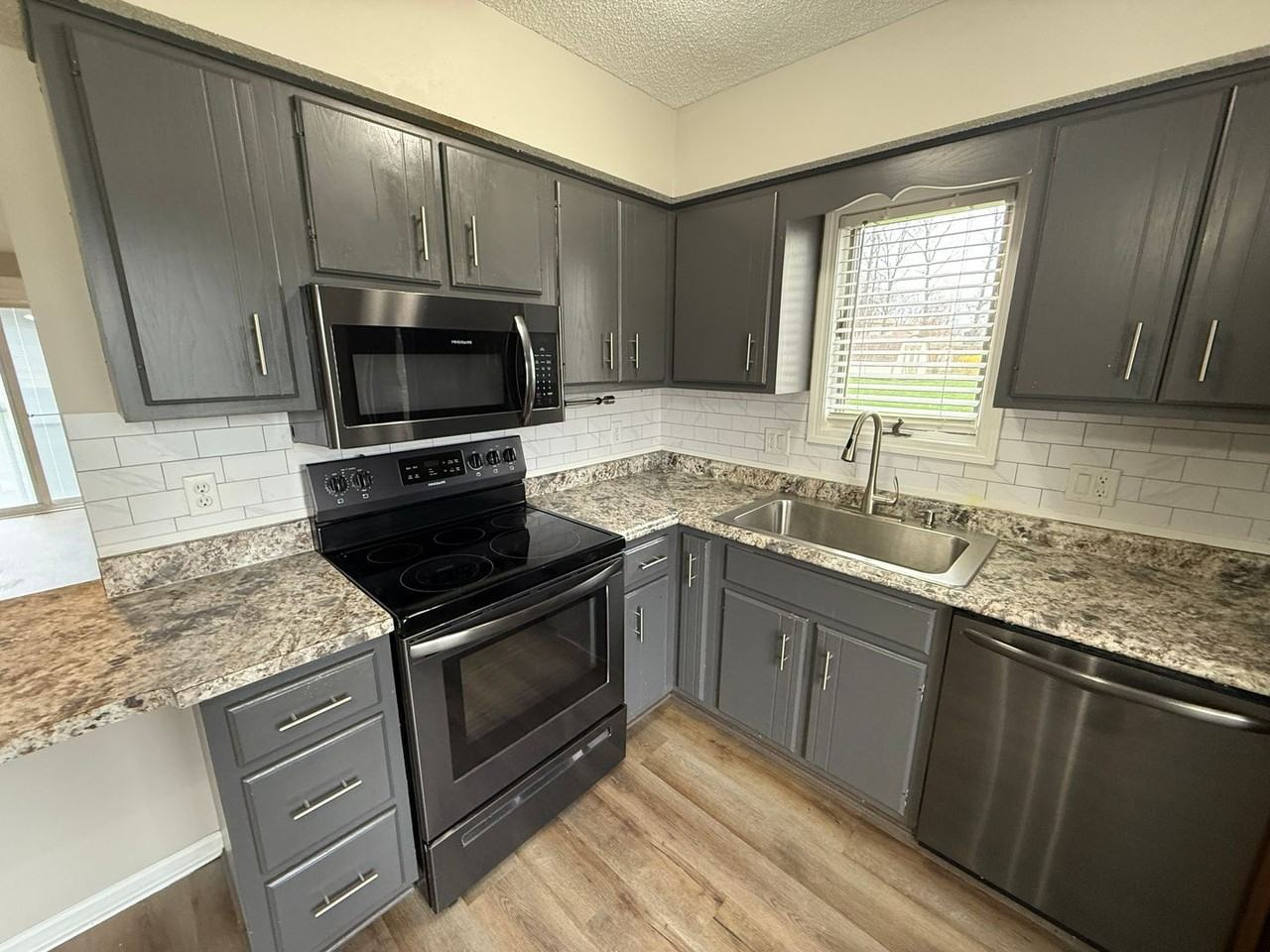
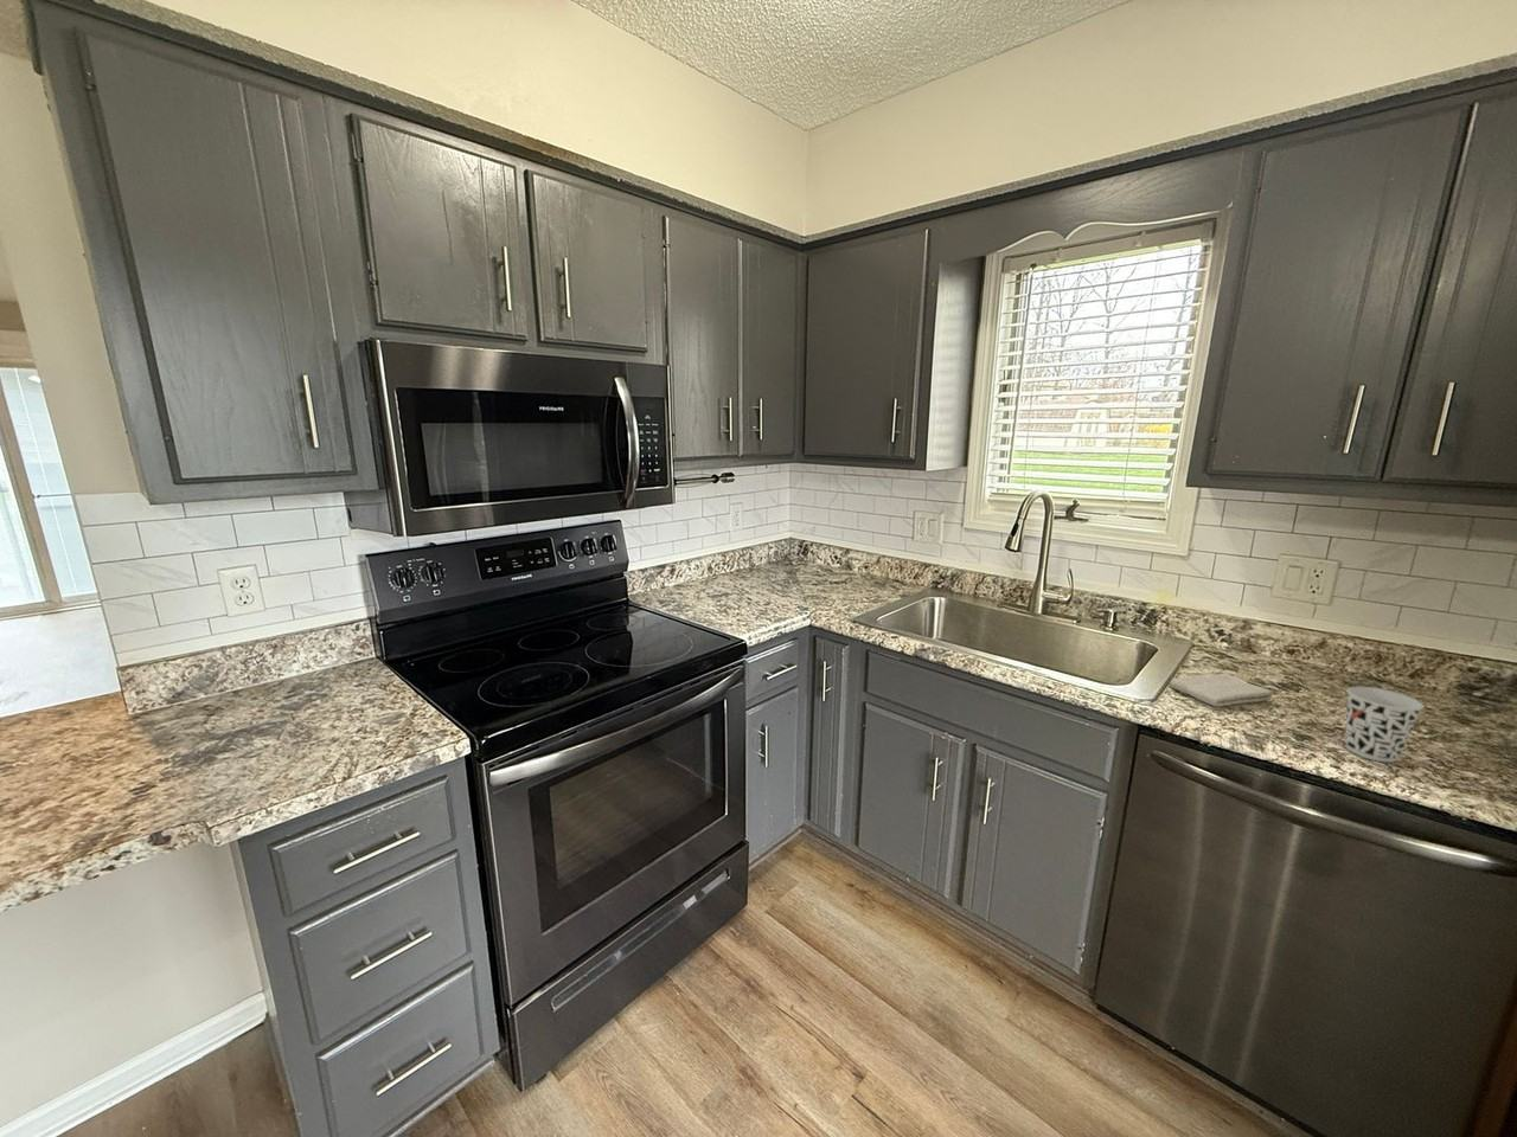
+ washcloth (1221, 688)
+ cup (1377, 725)
